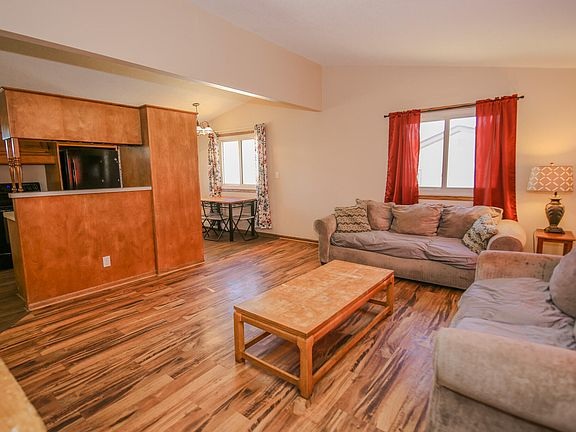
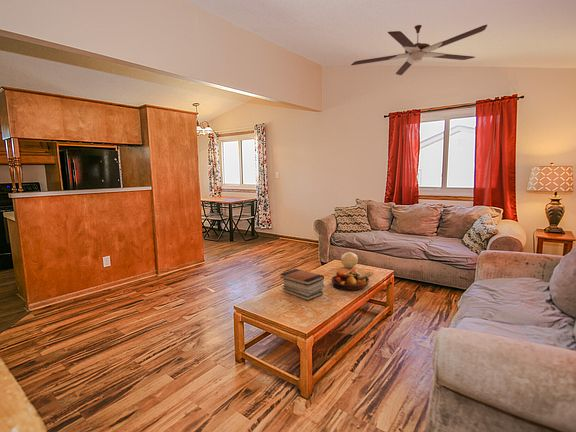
+ fruit bowl (350, 277)
+ ceiling fan (412, 45)
+ decorative ball (349, 259)
+ book stack (302, 283)
